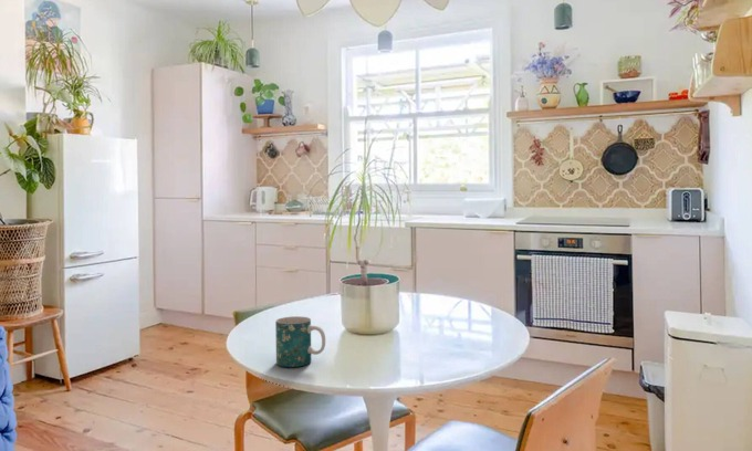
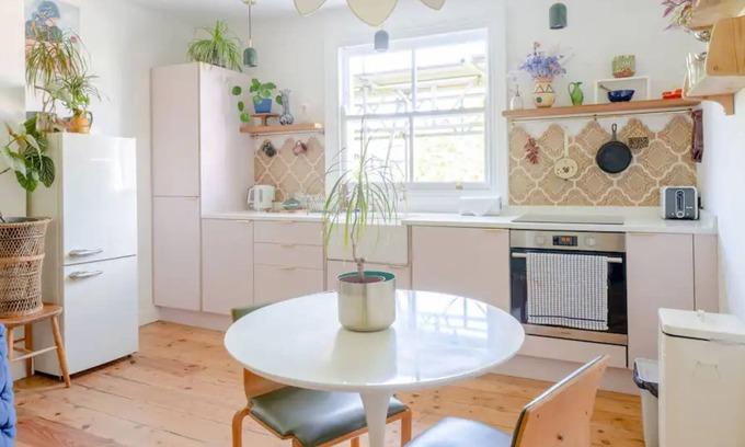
- mug (301, 340)
